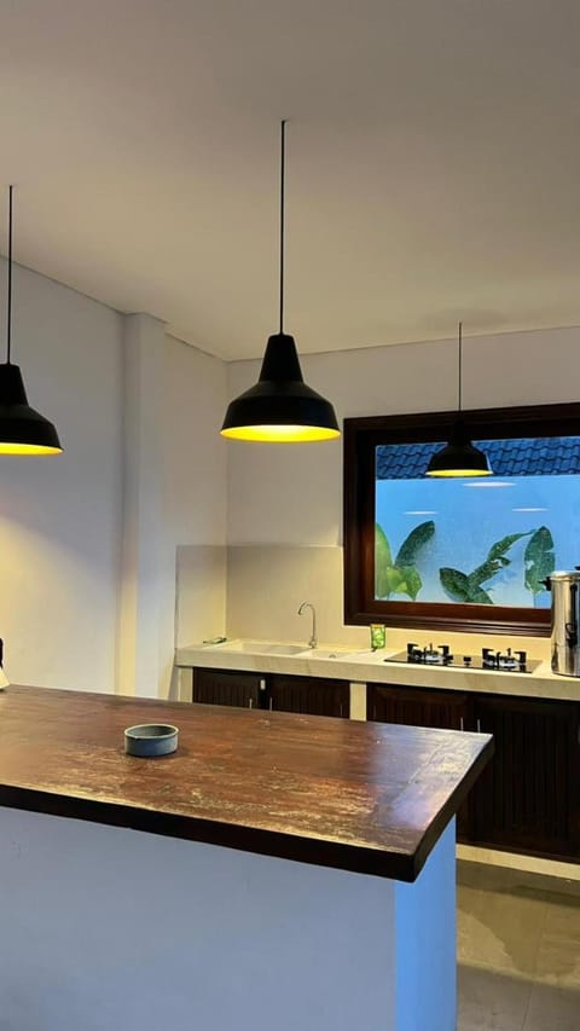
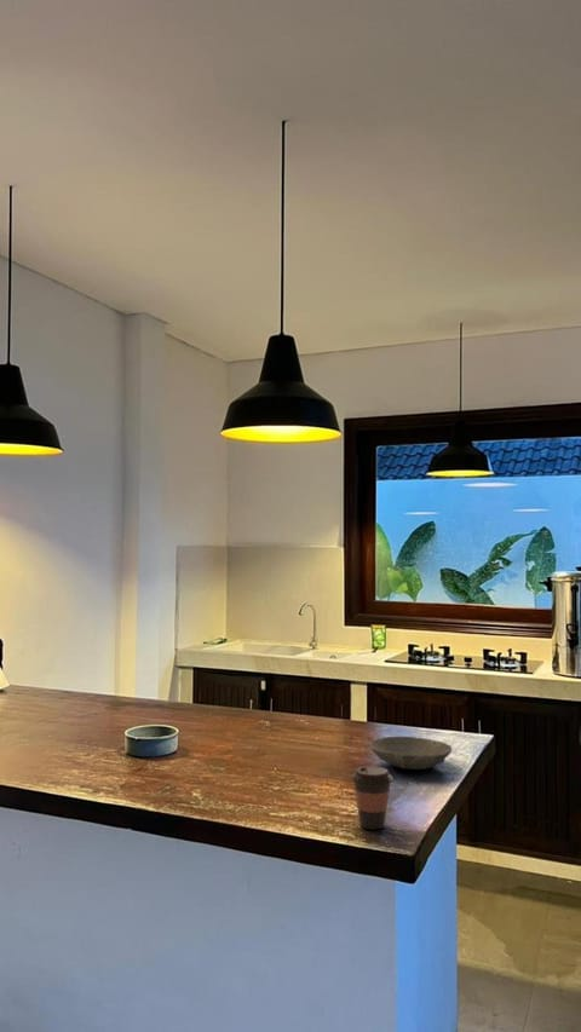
+ bowl (410, 755)
+ coffee cup (372, 797)
